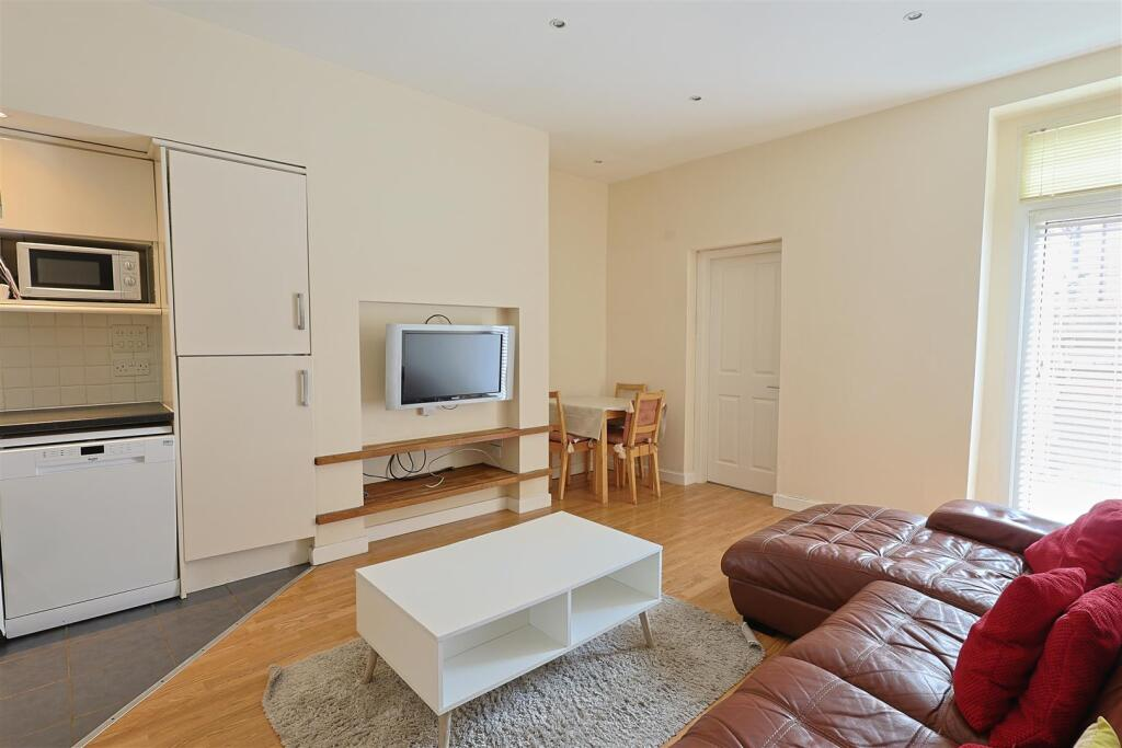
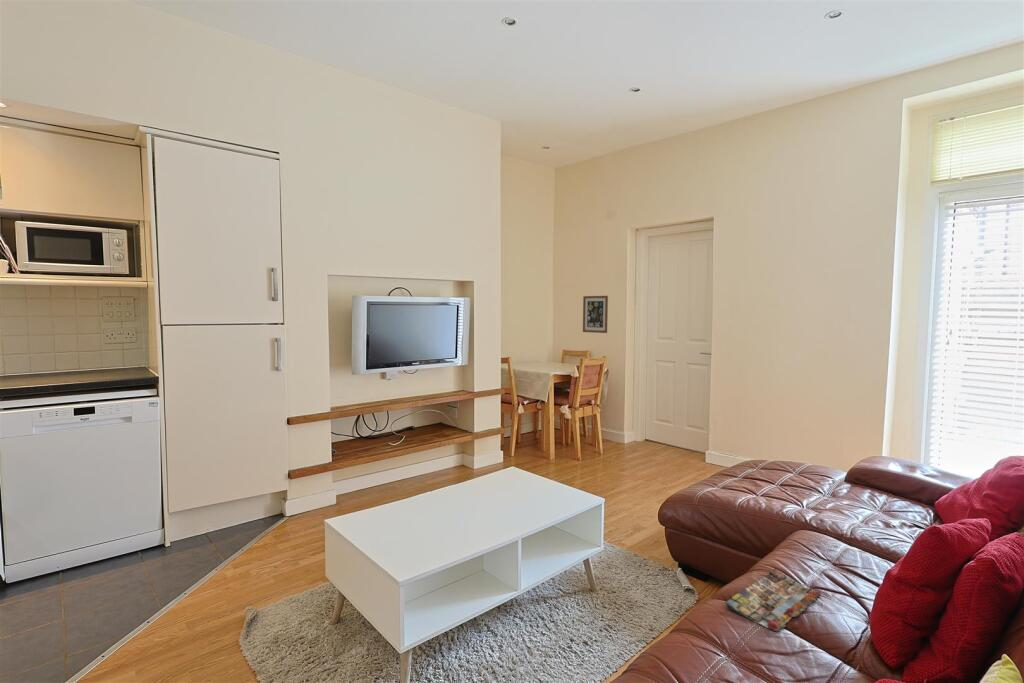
+ wall art (595, 314)
+ magazine (776, 597)
